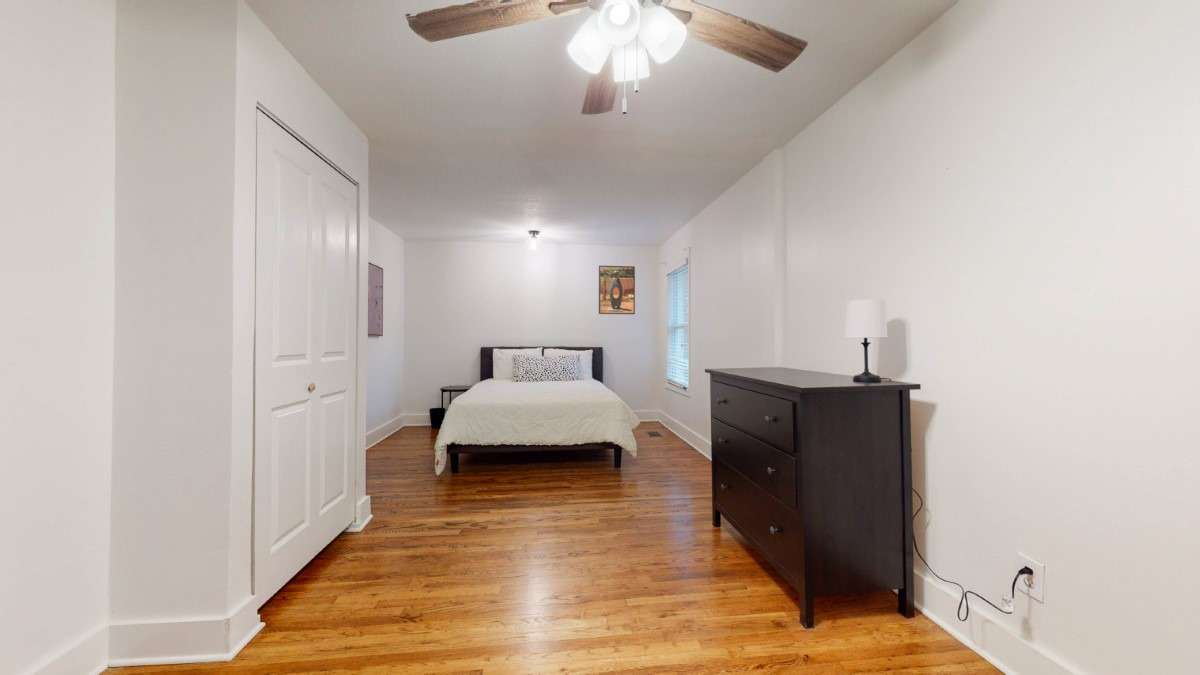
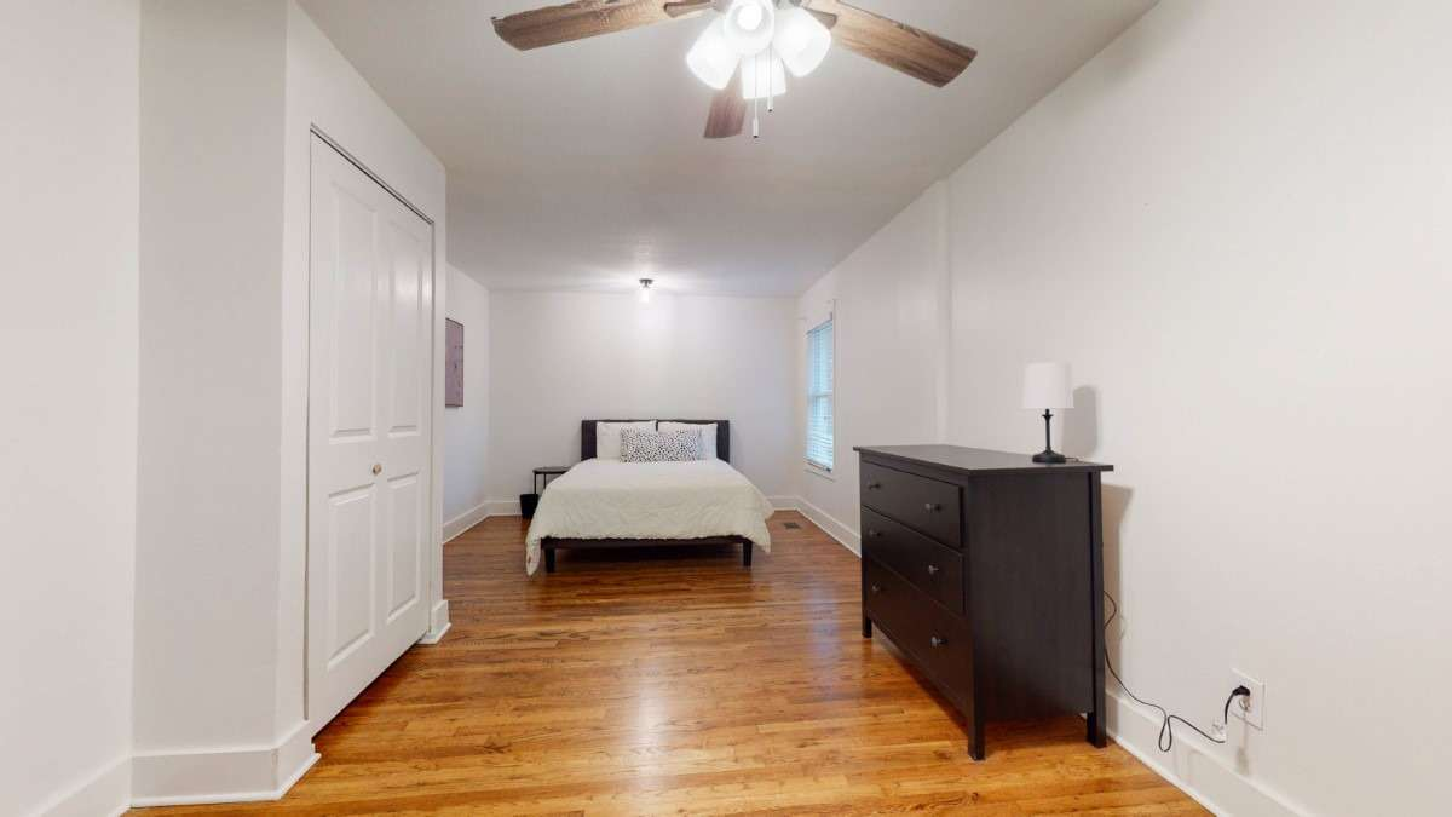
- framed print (616, 290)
